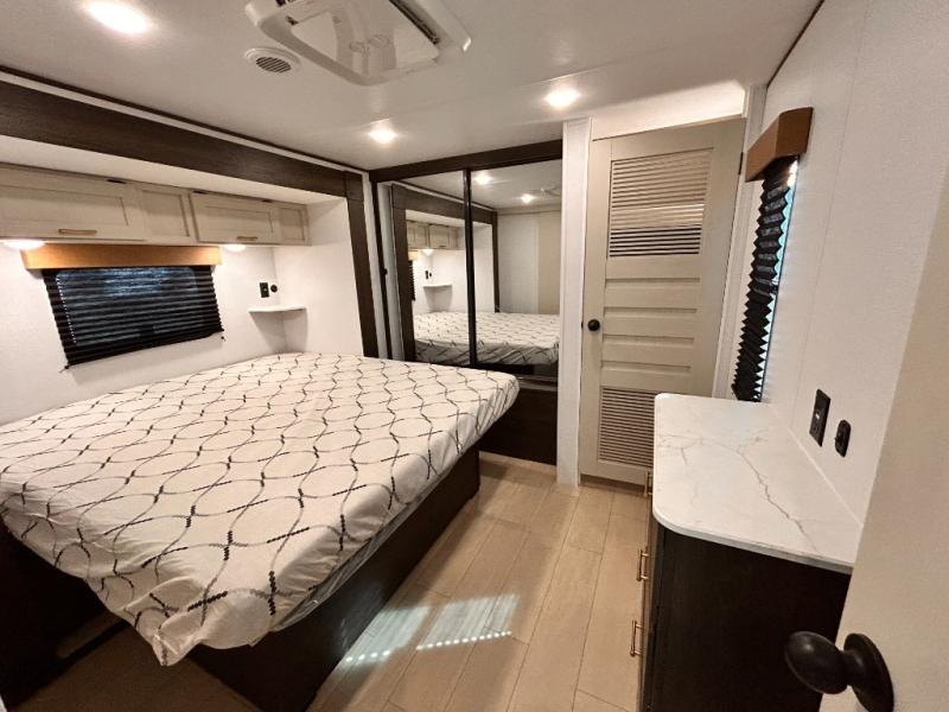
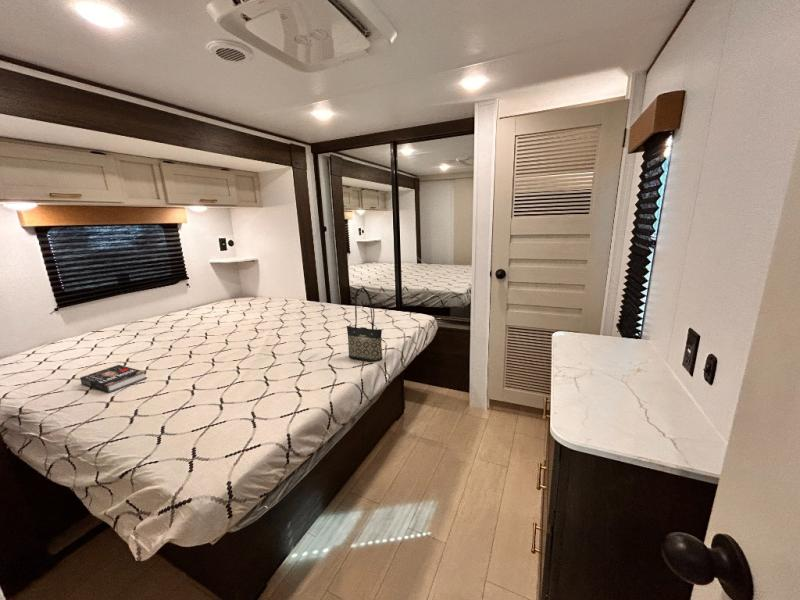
+ book (114, 377)
+ tote bag (363, 327)
